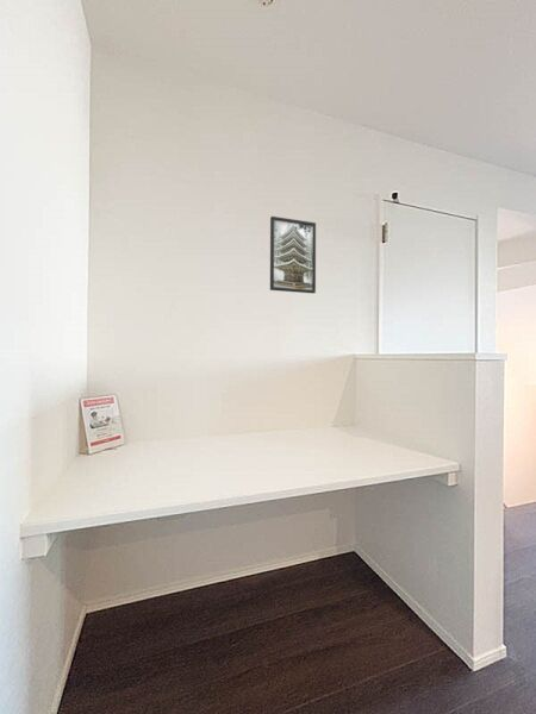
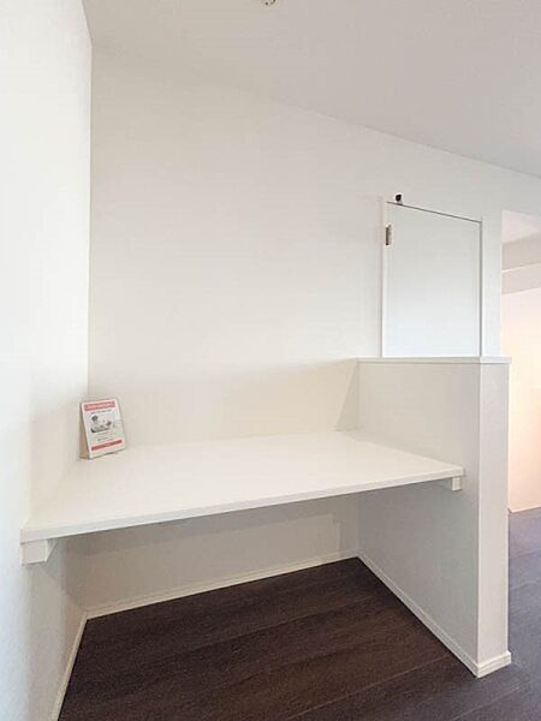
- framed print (293, 256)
